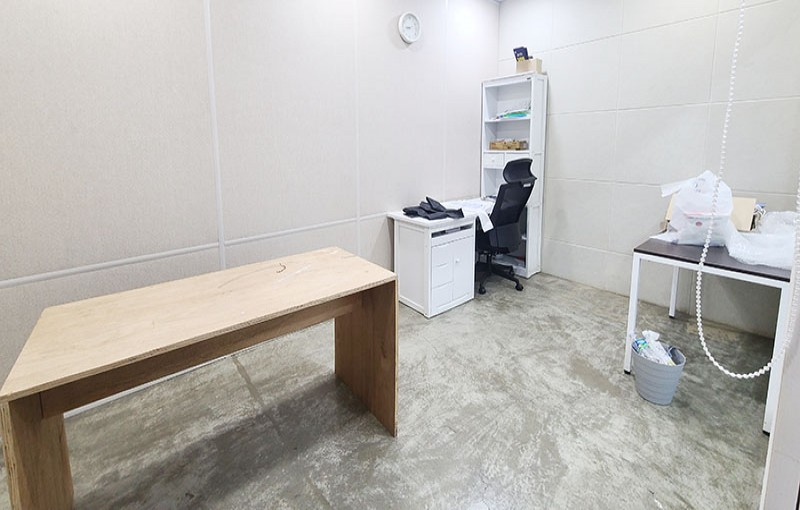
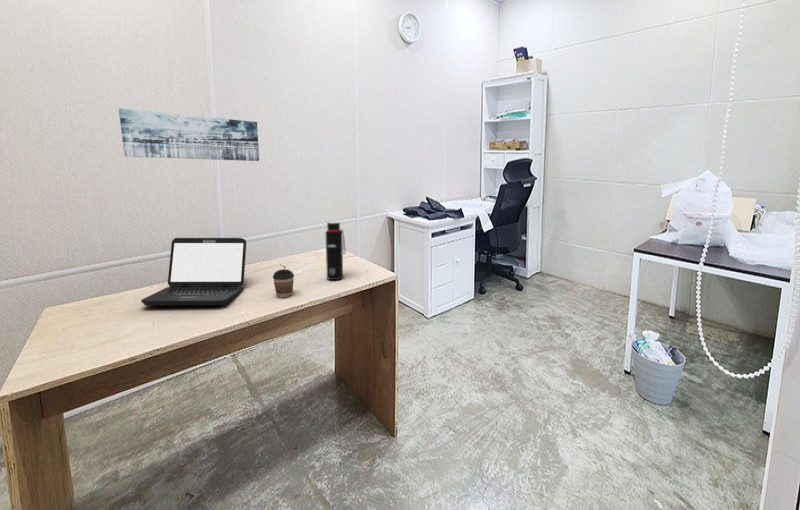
+ water bottle (335, 250)
+ wall art (196, 137)
+ laptop (197, 269)
+ coffee cup (283, 282)
